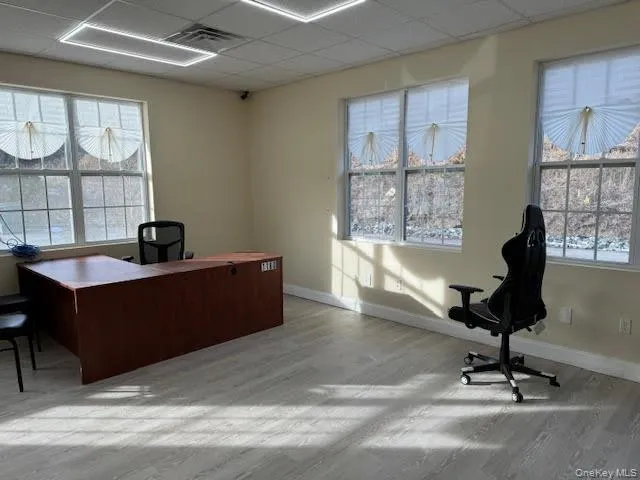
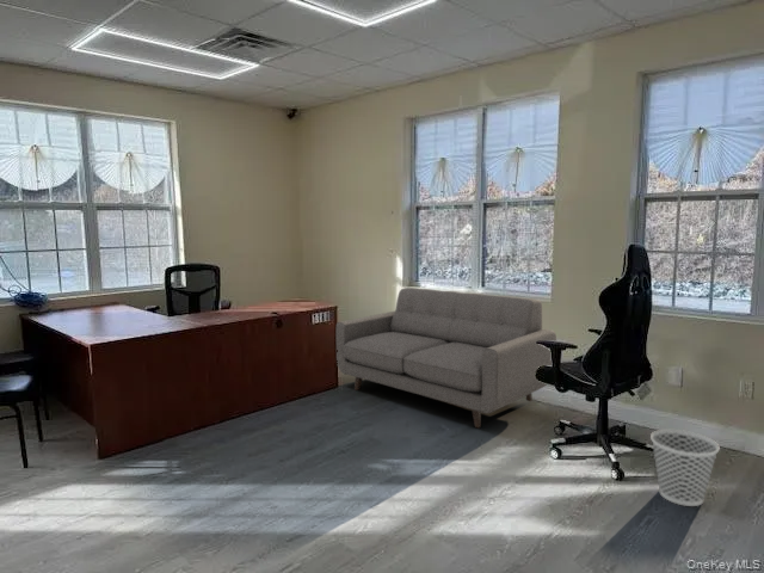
+ wastebasket (682, 468)
+ sofa (438, 346)
